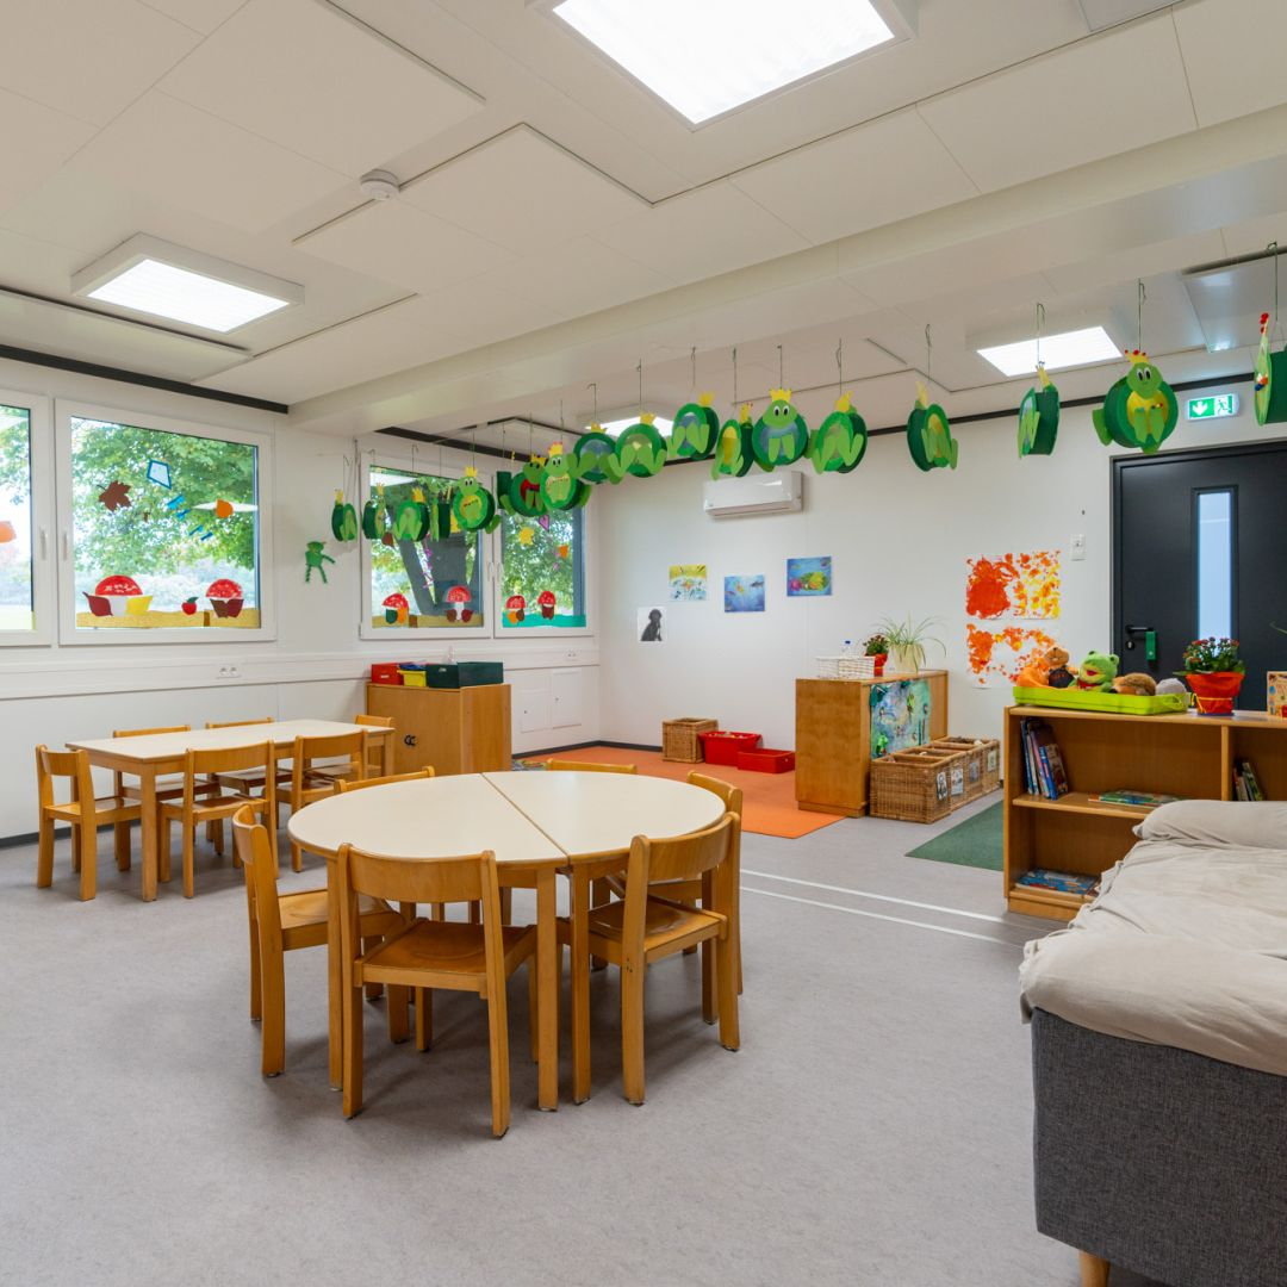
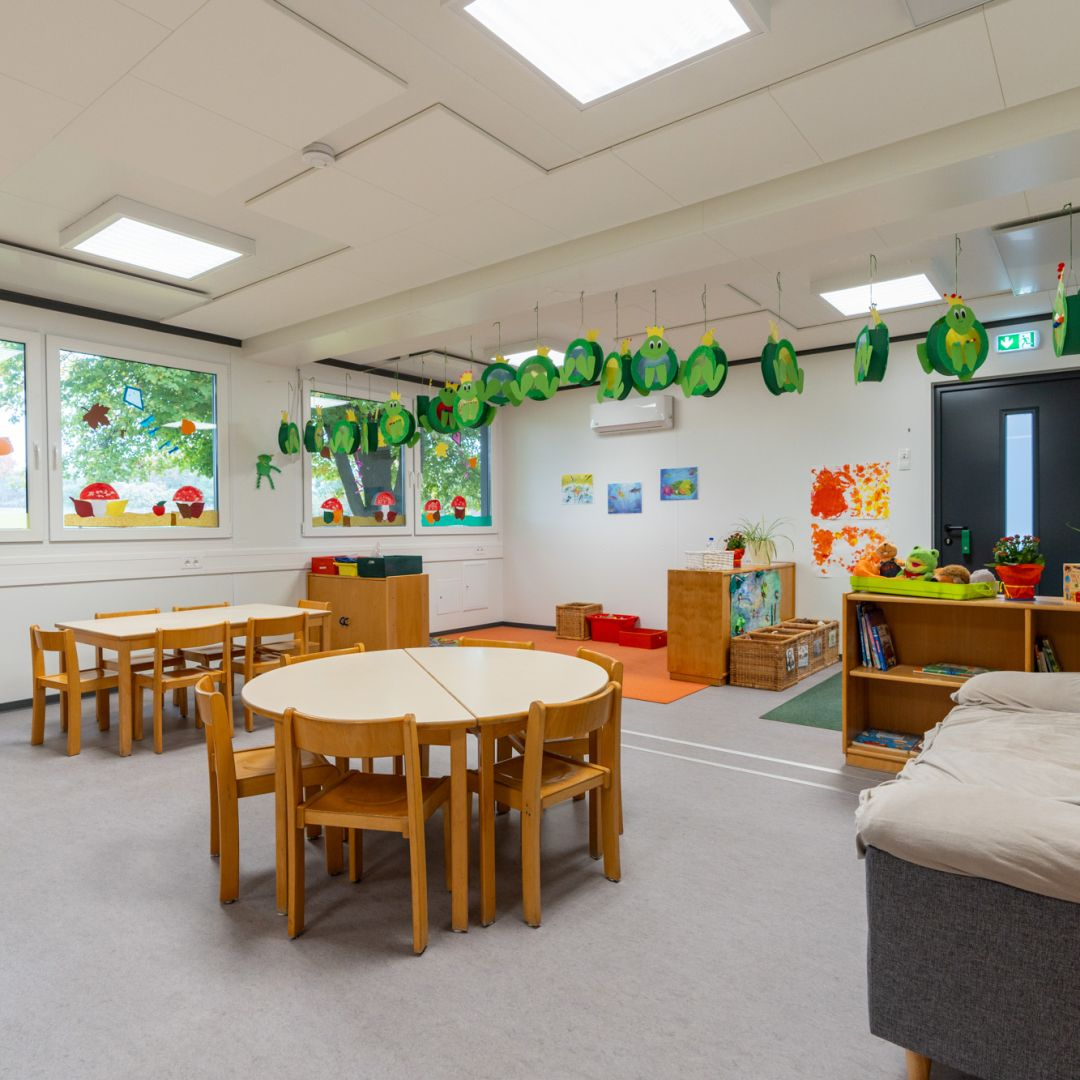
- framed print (652, 624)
